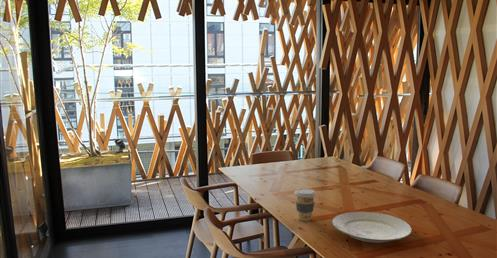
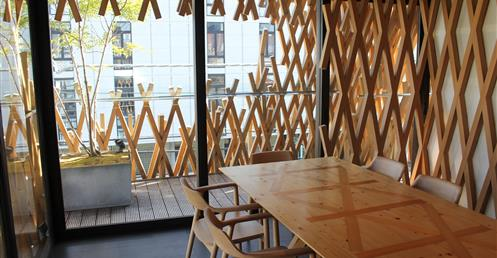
- plate (370, 228)
- coffee cup (304, 204)
